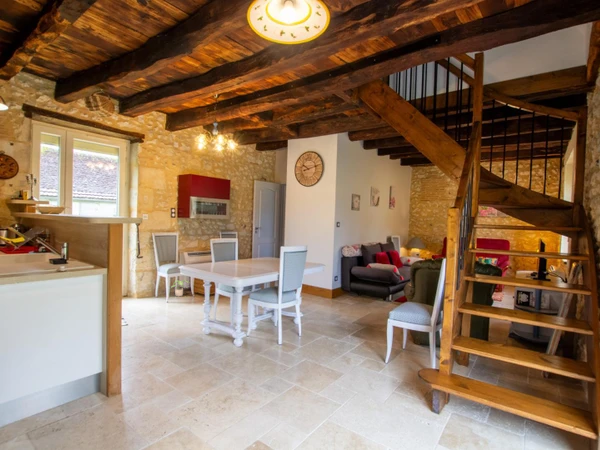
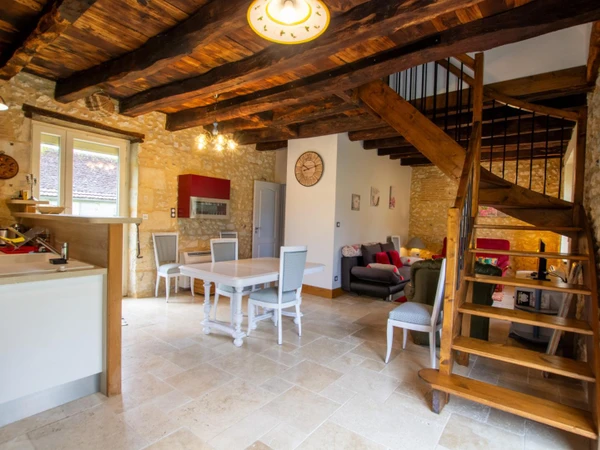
- potted plant (179, 287)
